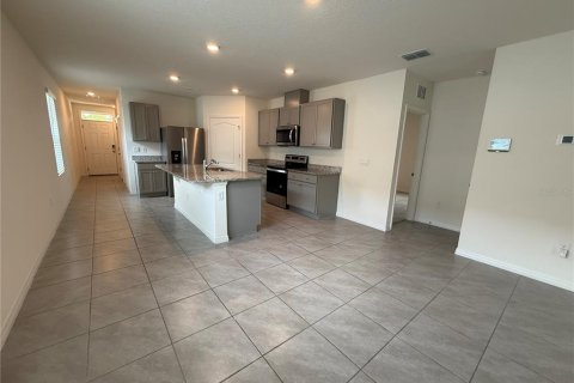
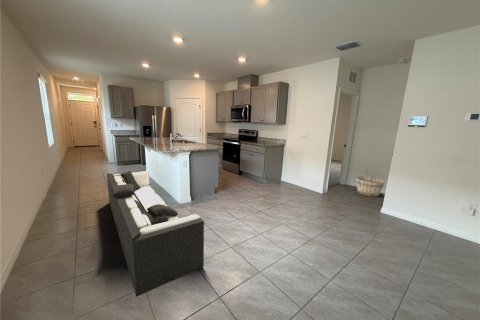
+ sofa (141, 205)
+ wooden bucket (369, 183)
